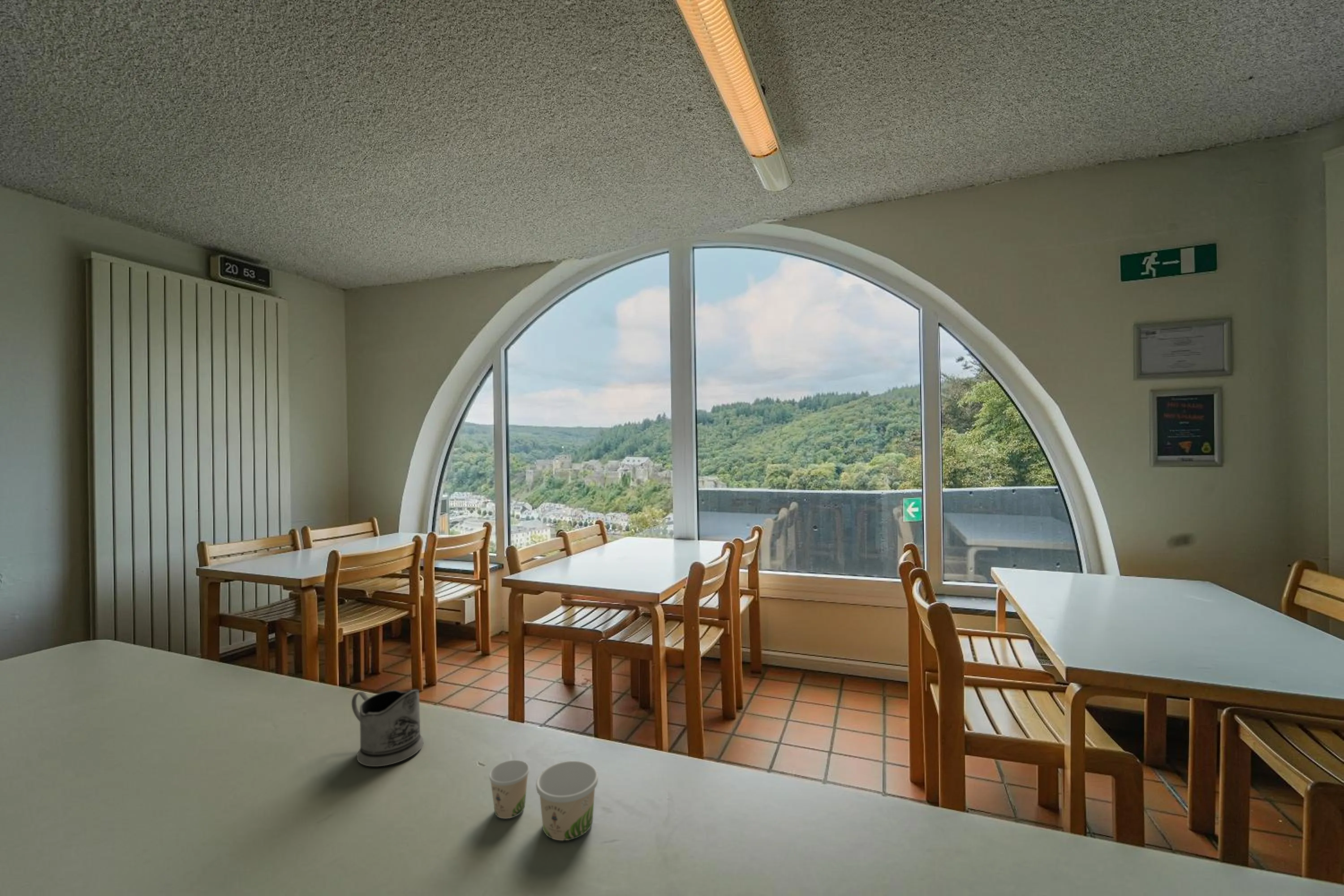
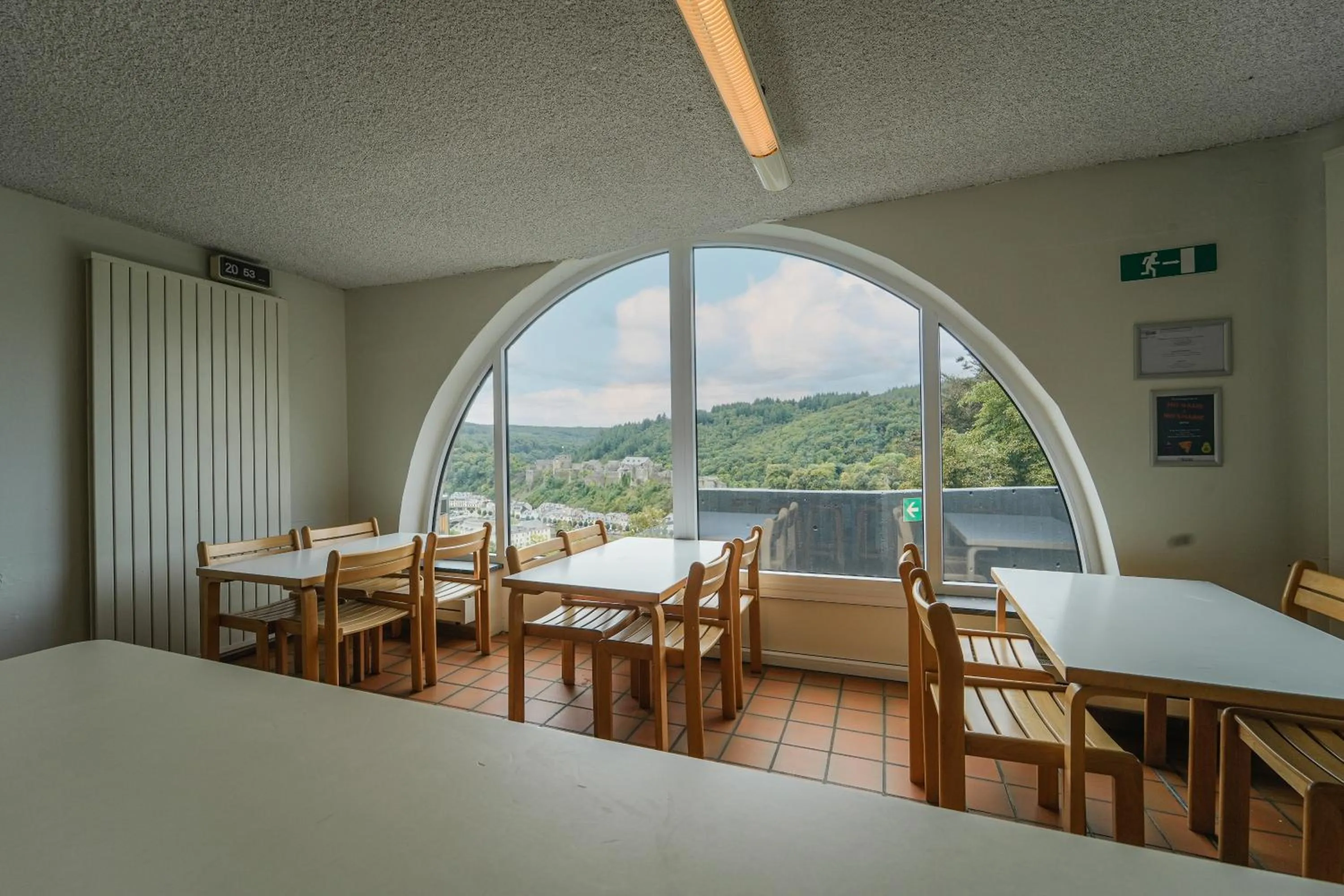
- paper cup (542, 795)
- tea glass holder (383, 717)
